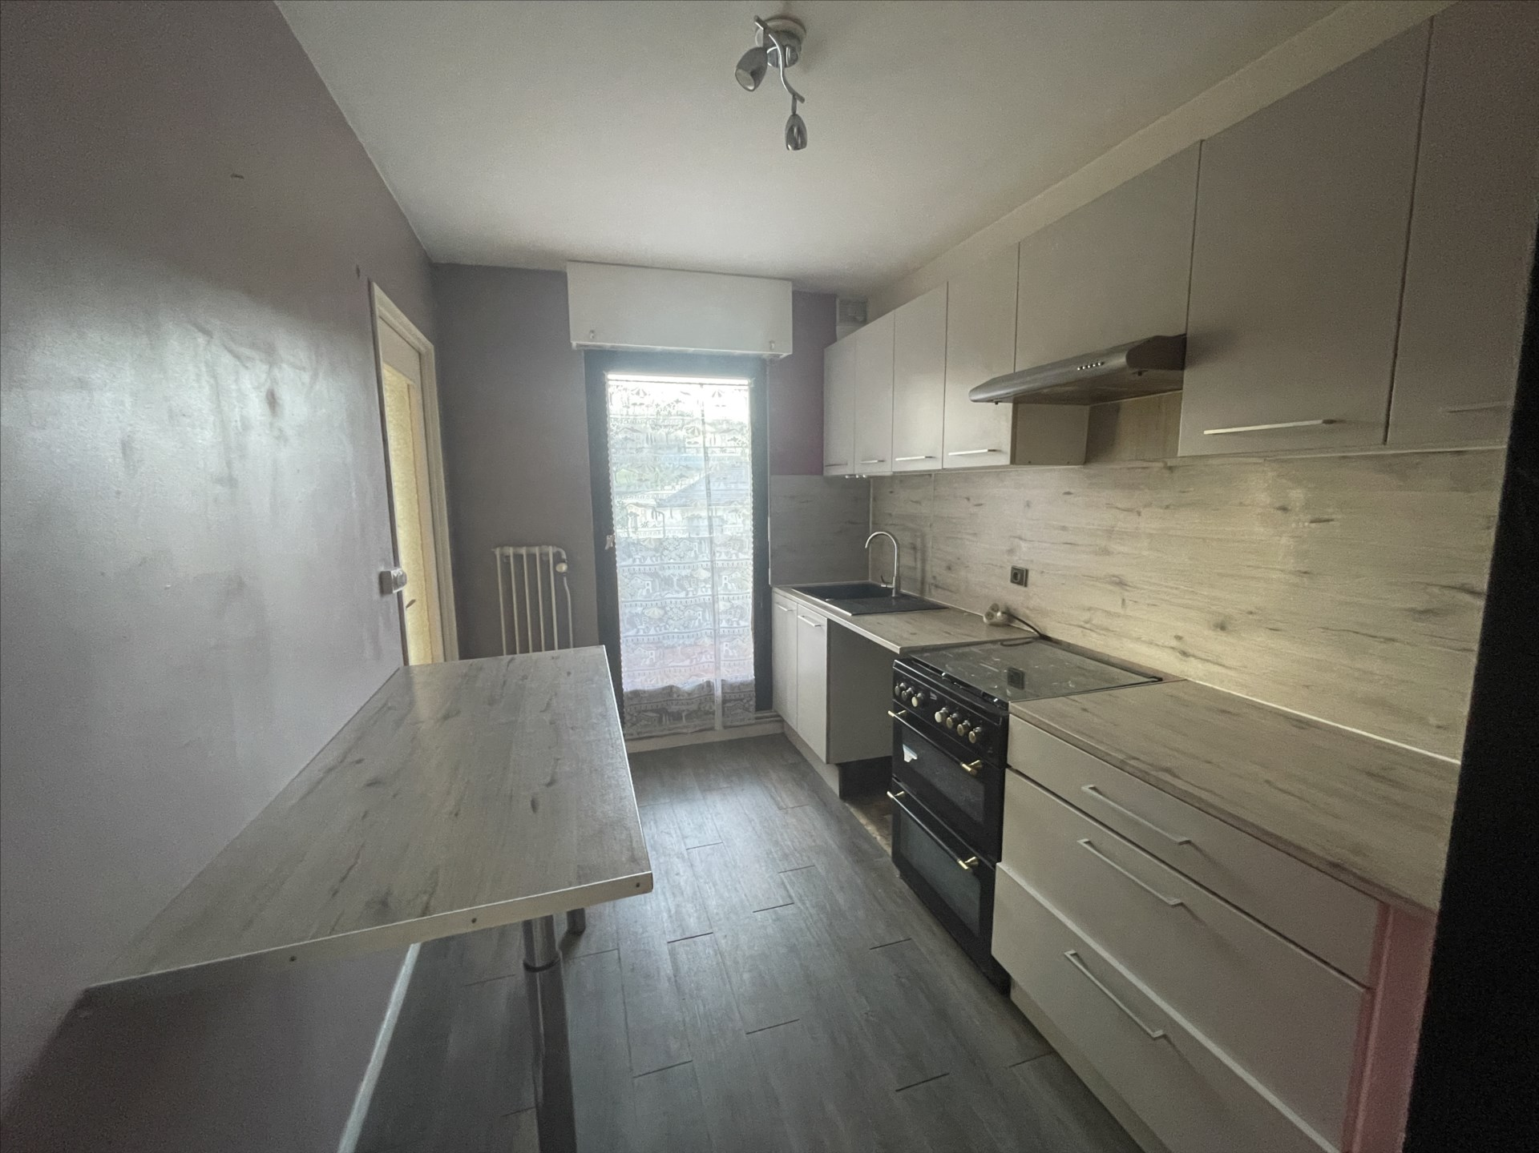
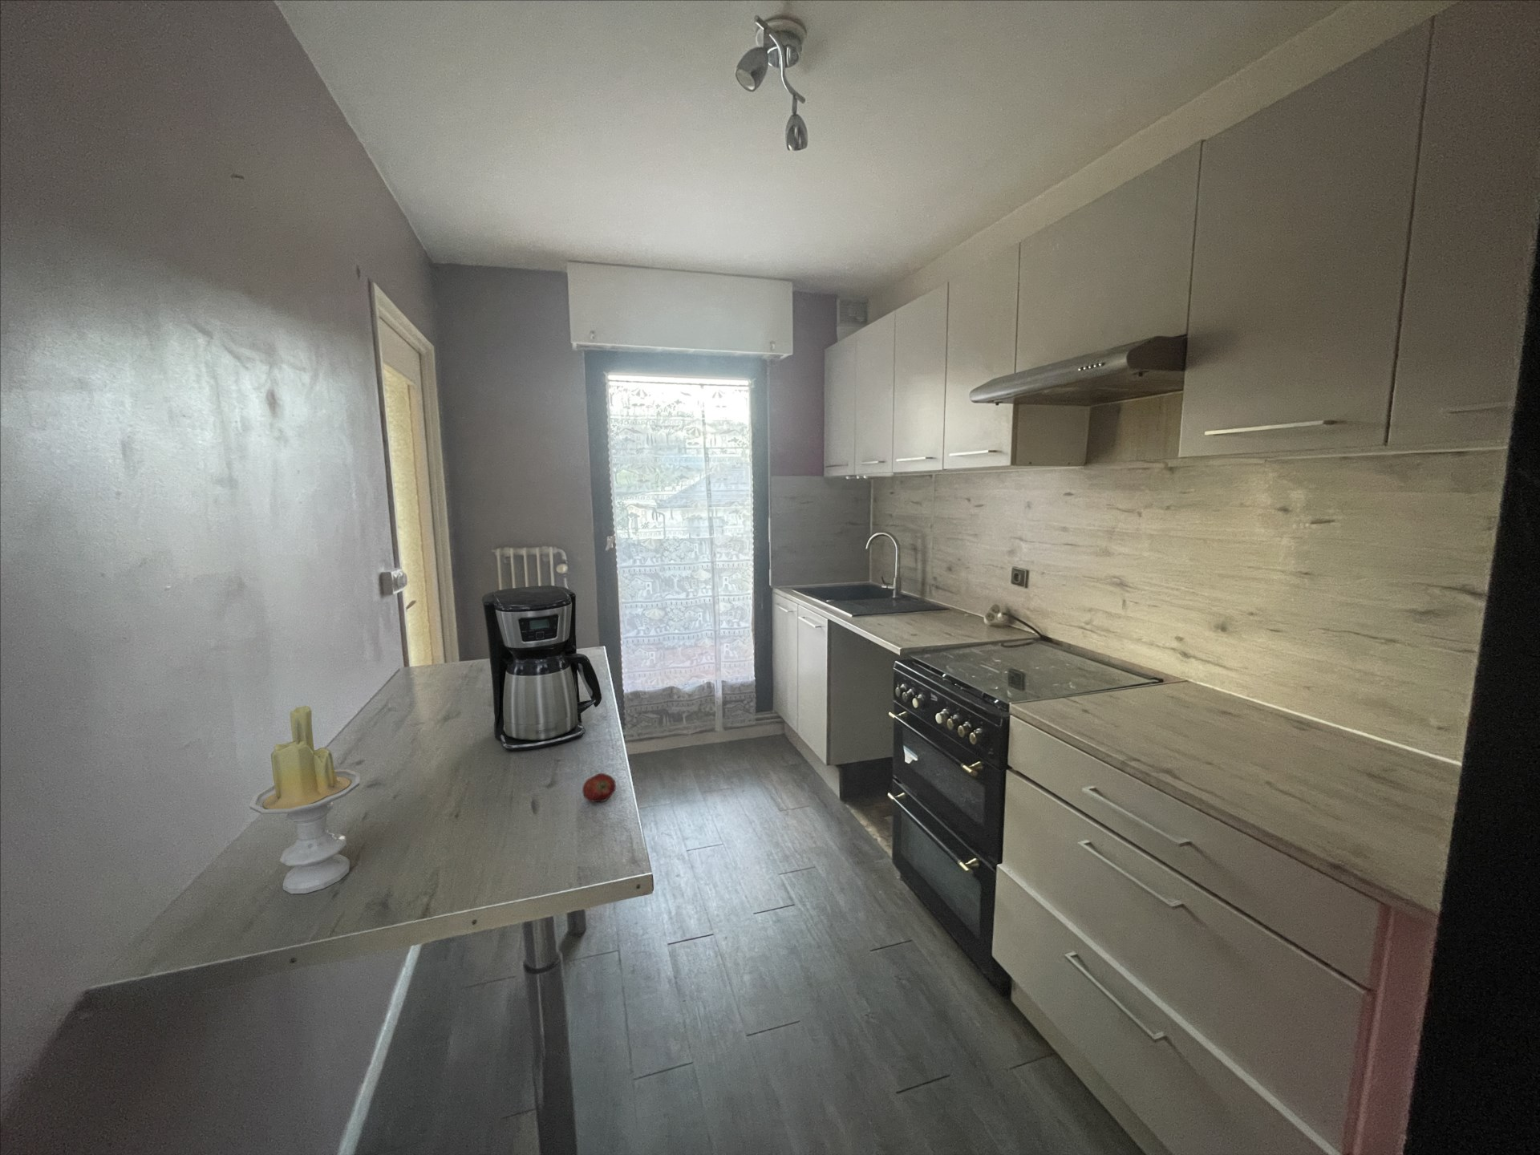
+ fruit (598, 786)
+ candle (308, 795)
+ coffee maker (544, 656)
